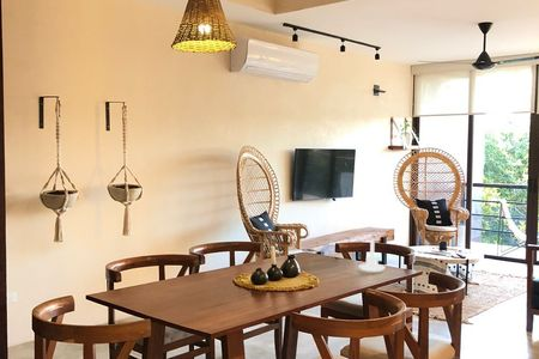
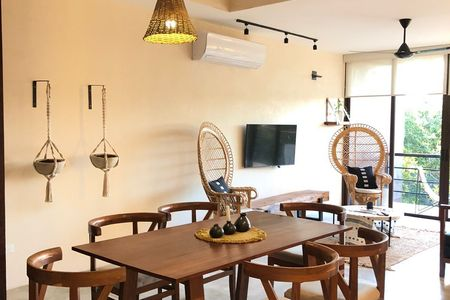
- candle holder (371, 252)
